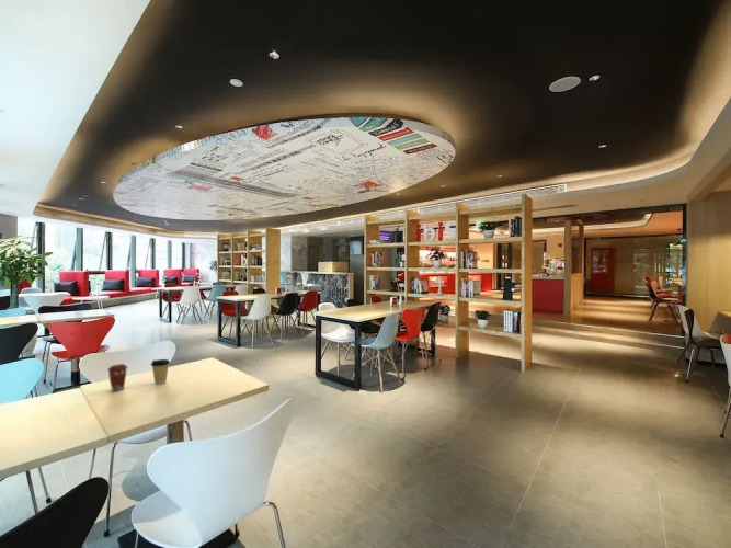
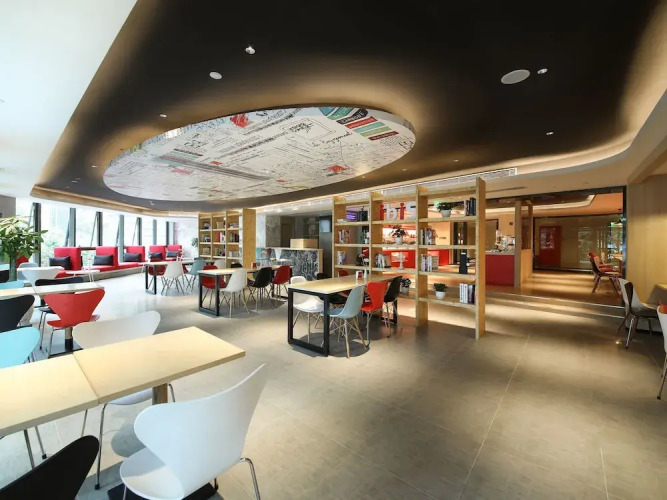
- coffee cup (160, 370)
- coffee cup (117, 377)
